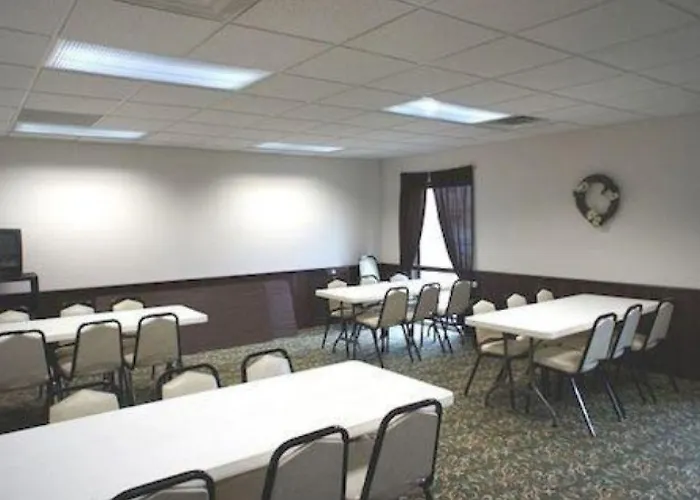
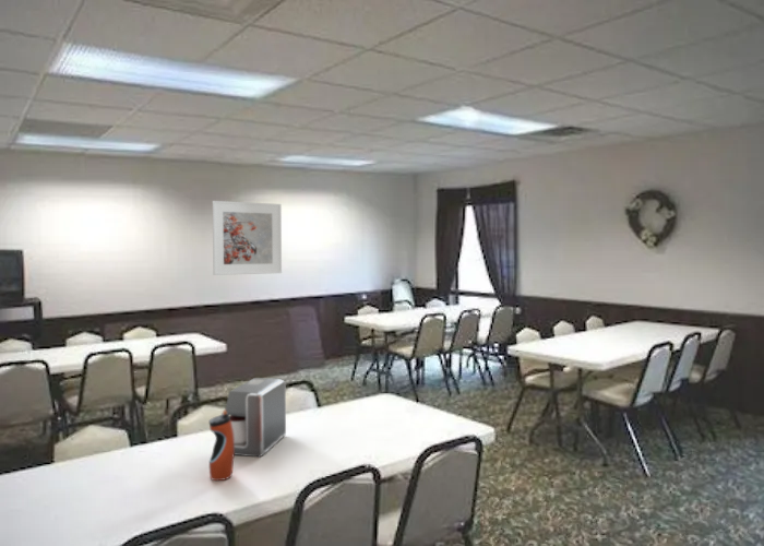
+ water bottle (222, 443)
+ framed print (248, 238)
+ coffee maker (254, 414)
